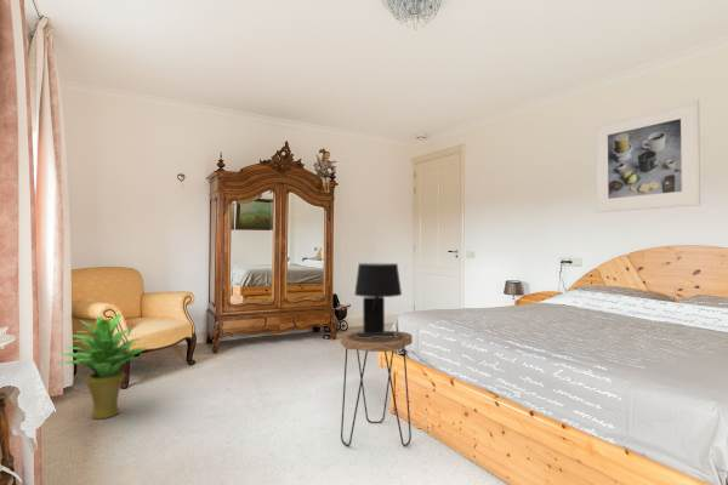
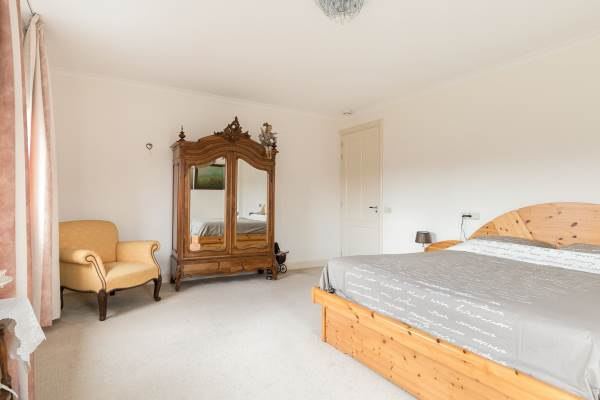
- table lamp (377, 299)
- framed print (642, 161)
- side table (387, 387)
- potted plant (104, 365)
